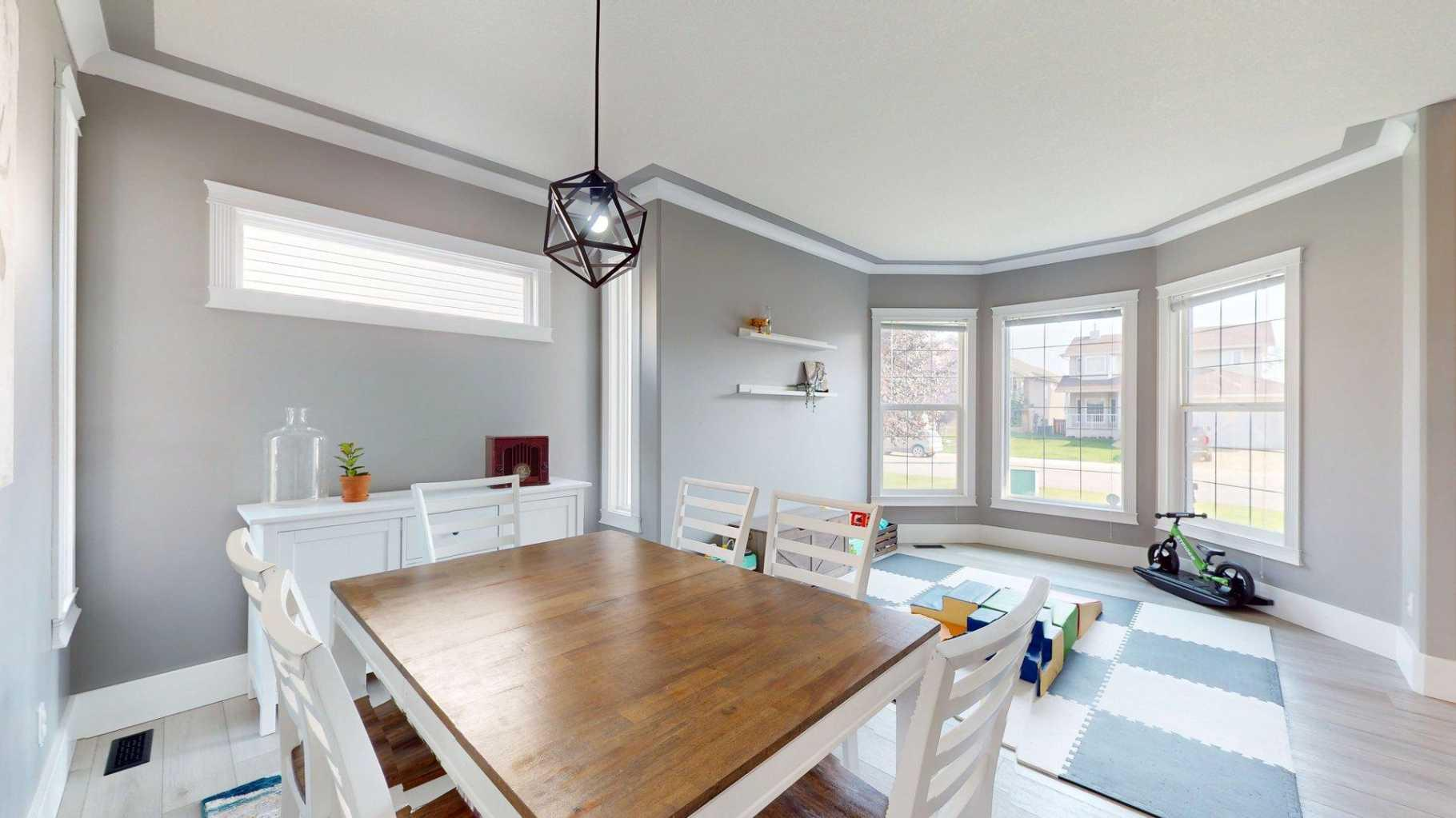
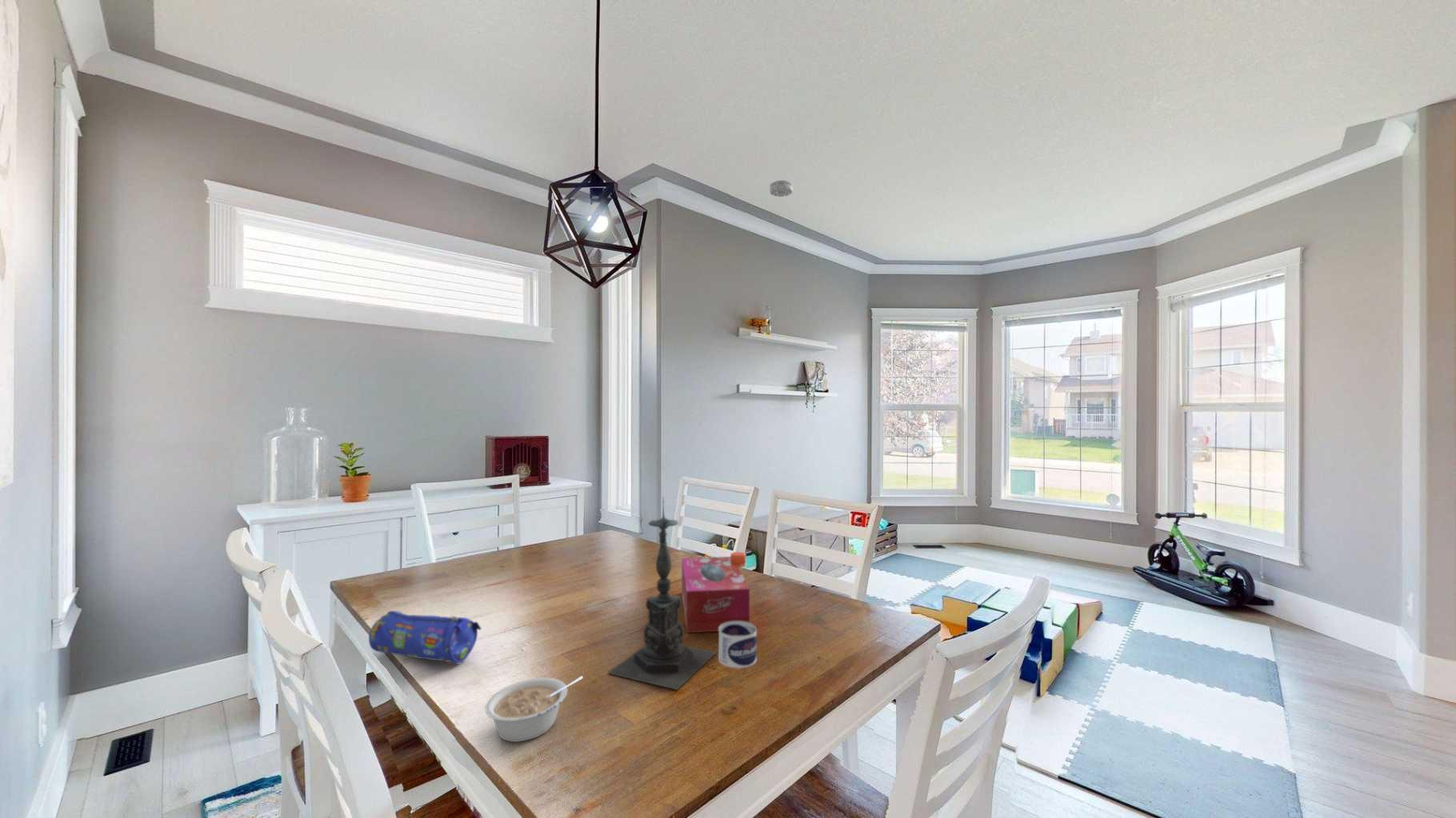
+ water bottle (738, 632)
+ legume (530, 707)
+ smoke detector (781, 188)
+ tissue box (712, 590)
+ candle holder (665, 580)
+ pencil case (424, 634)
